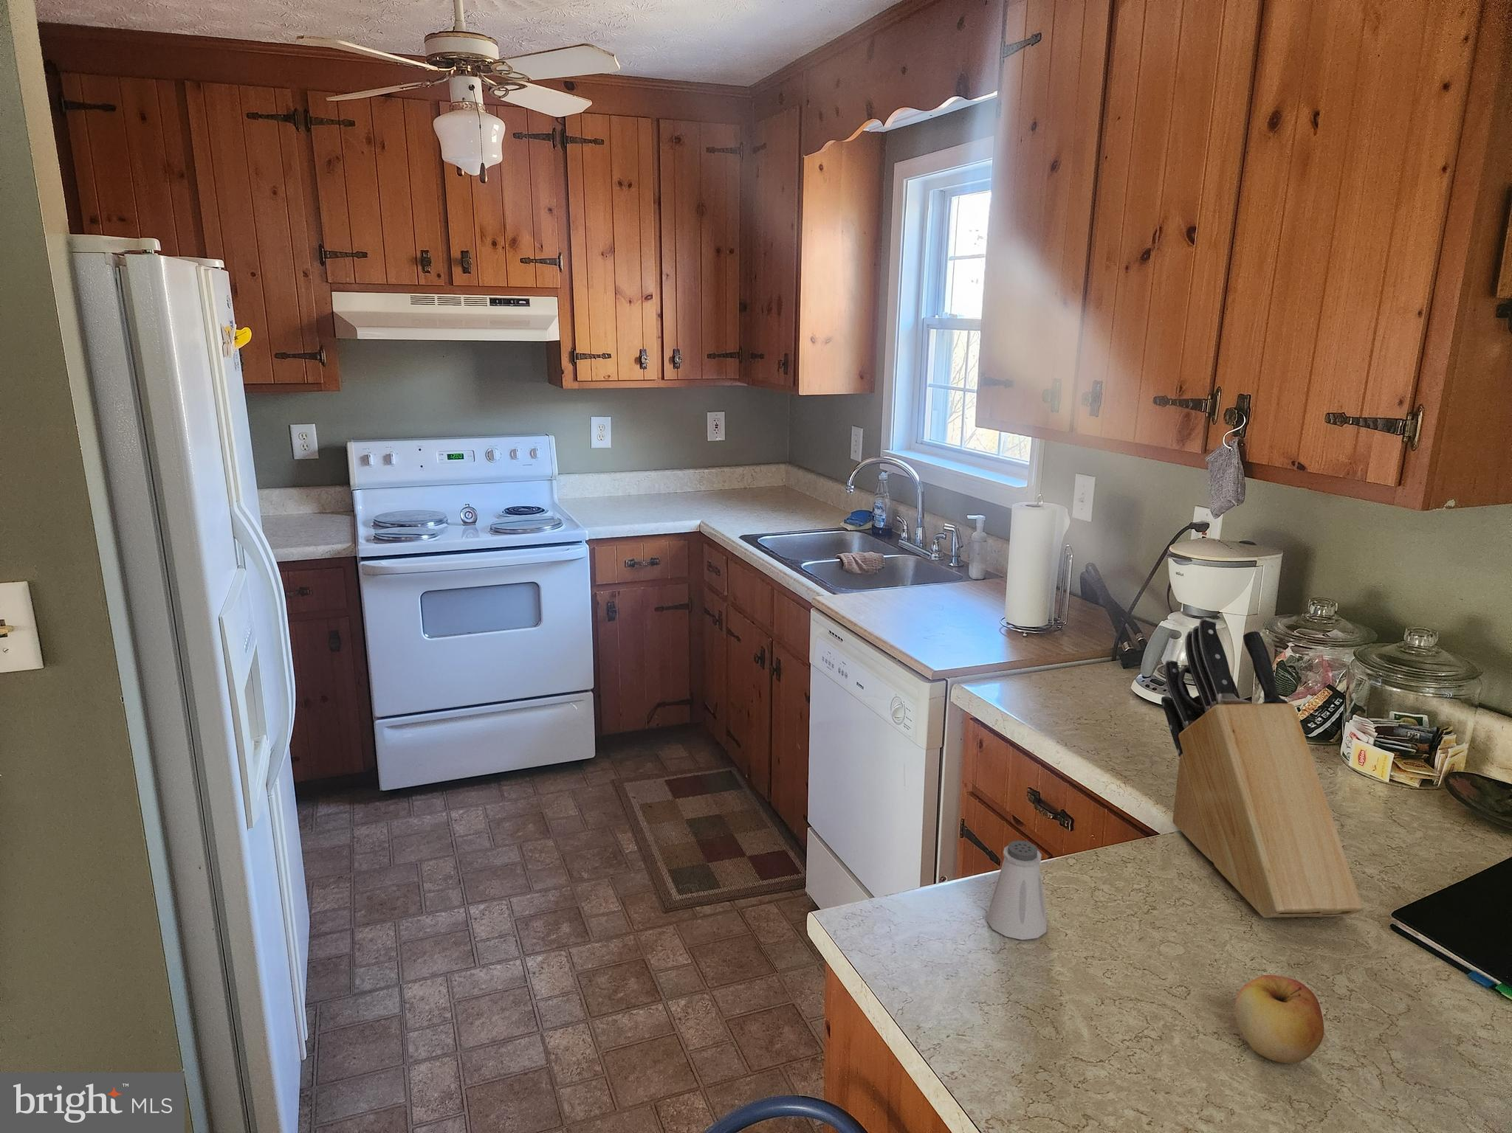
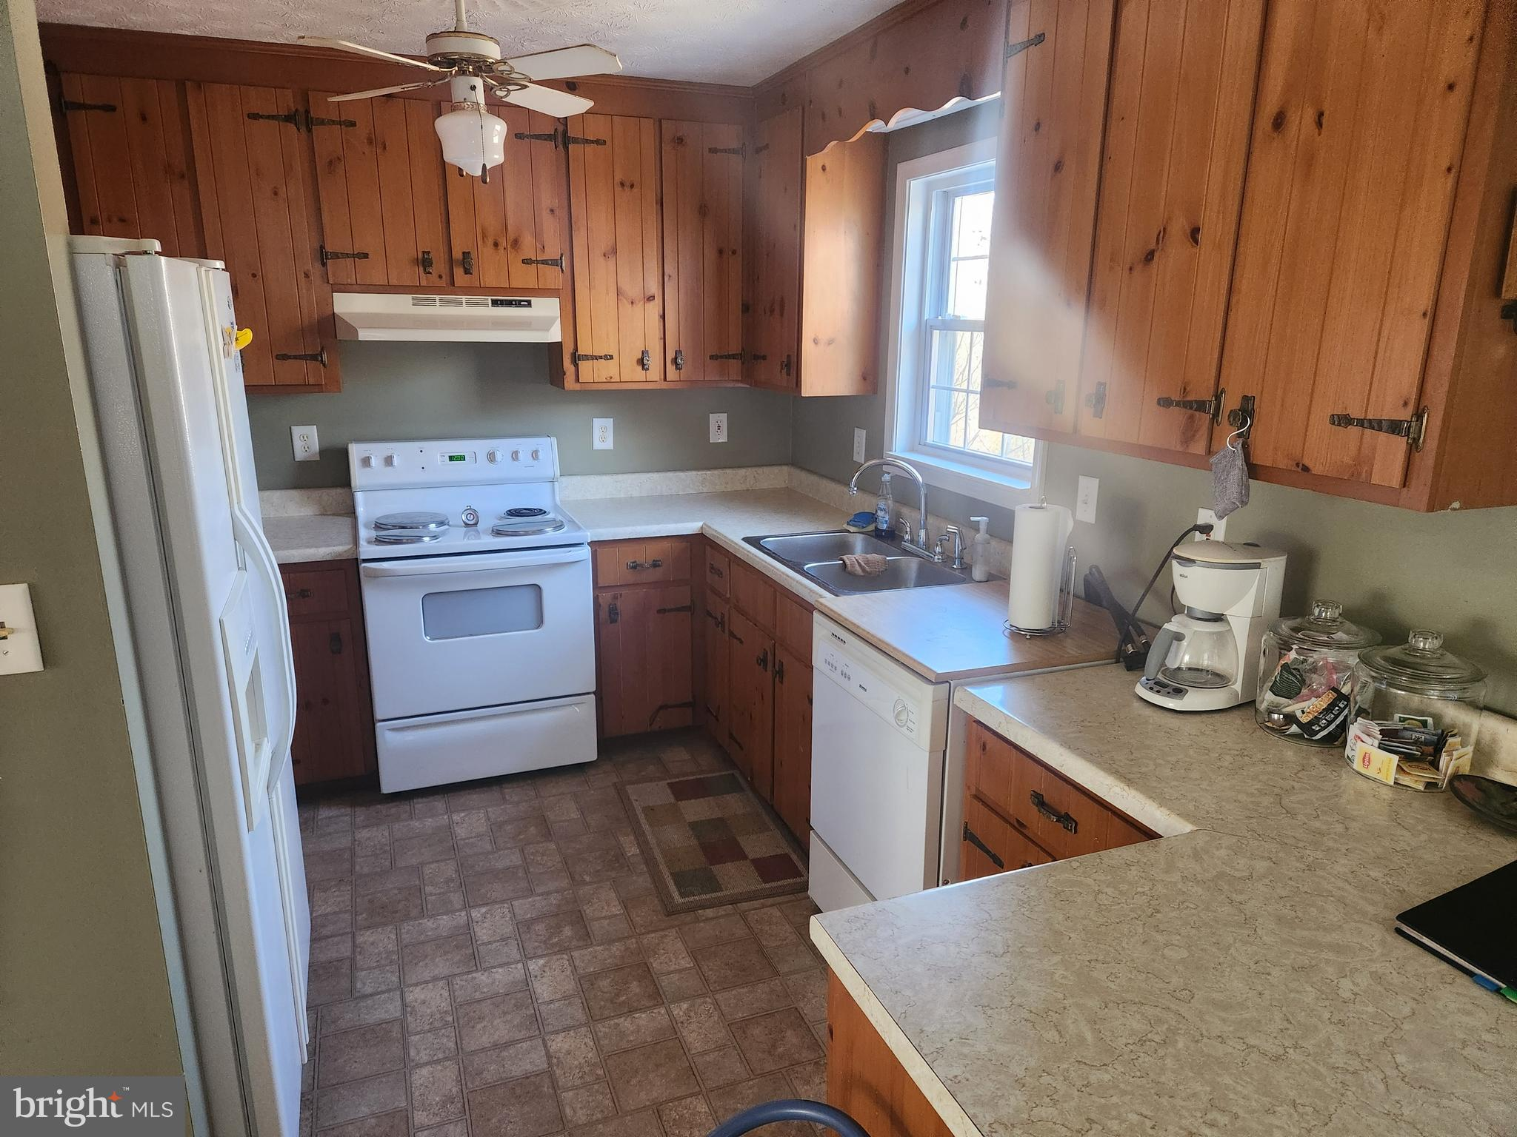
- apple (1280, 1015)
- saltshaker (1019, 884)
- knife block (1252, 750)
